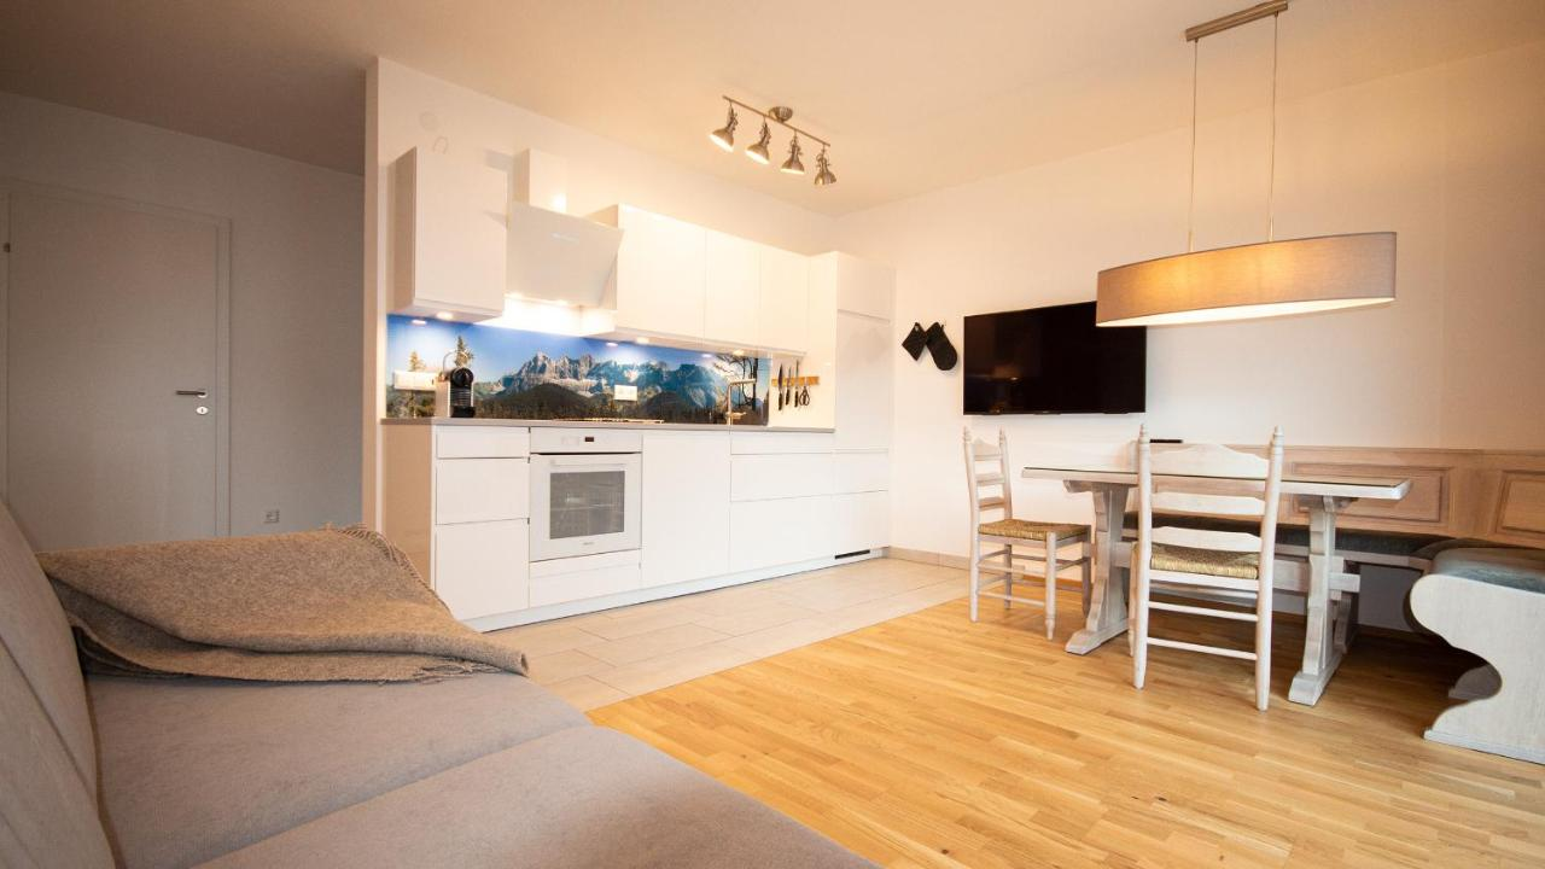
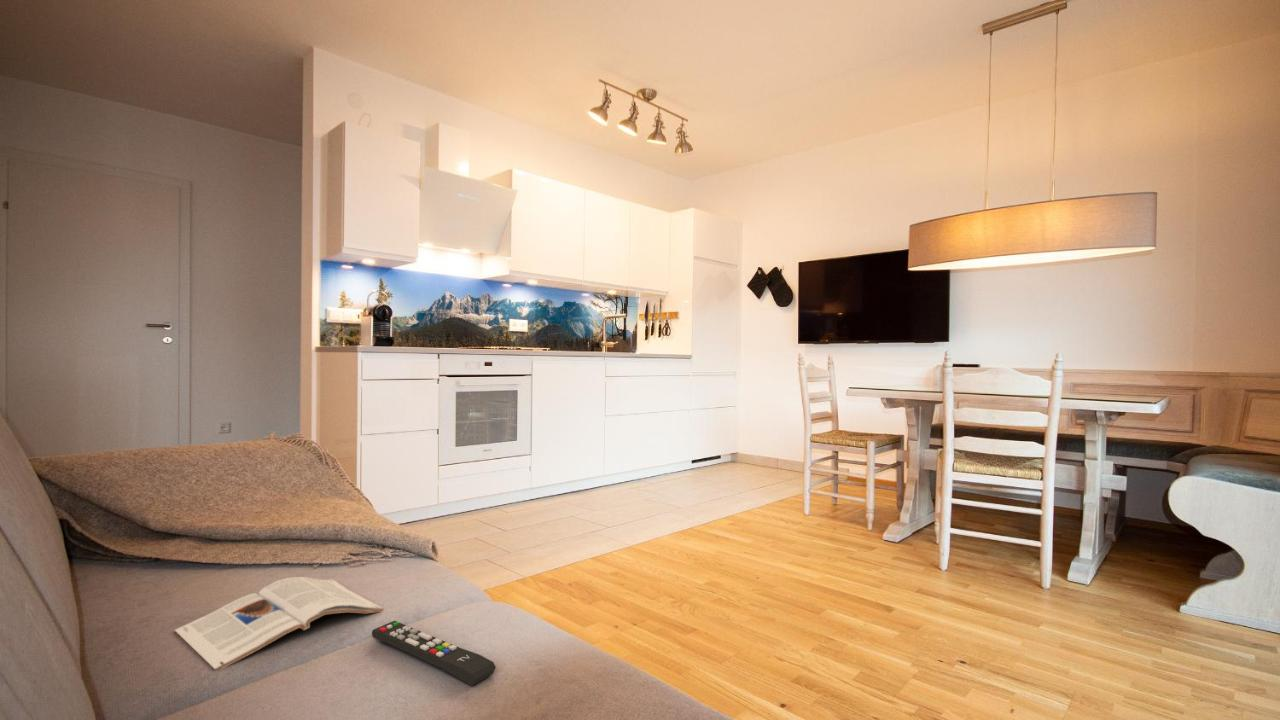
+ remote control (430, 649)
+ magazine (283, 610)
